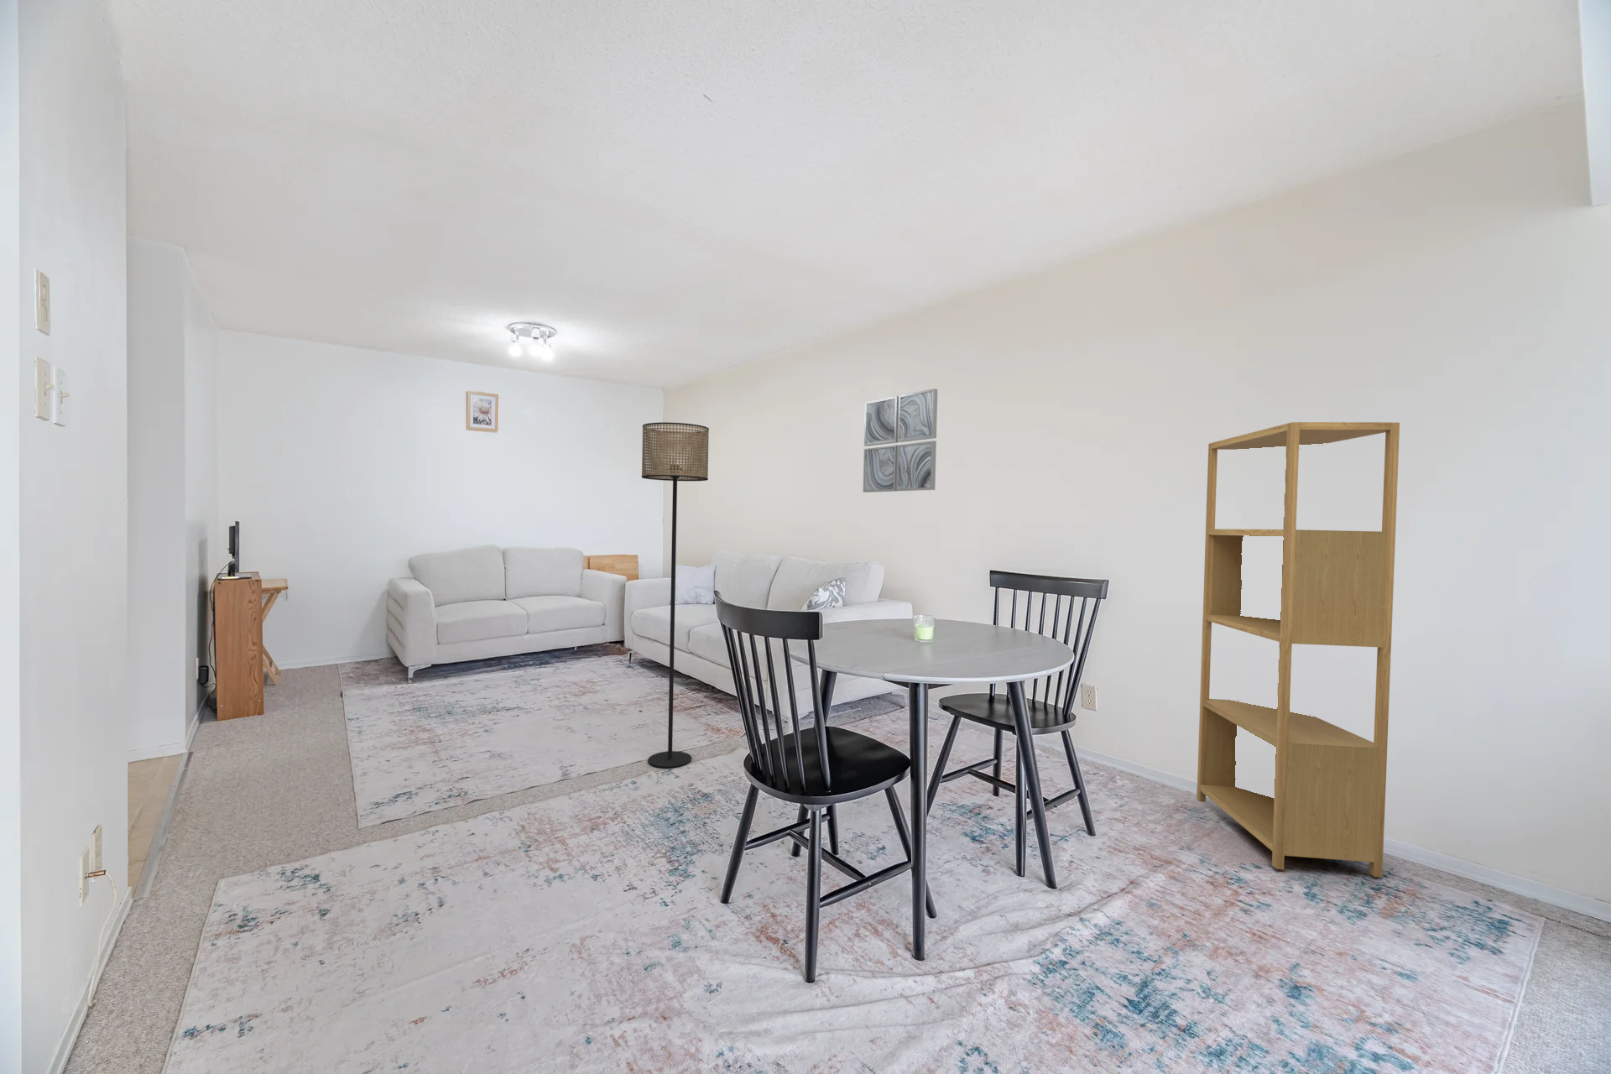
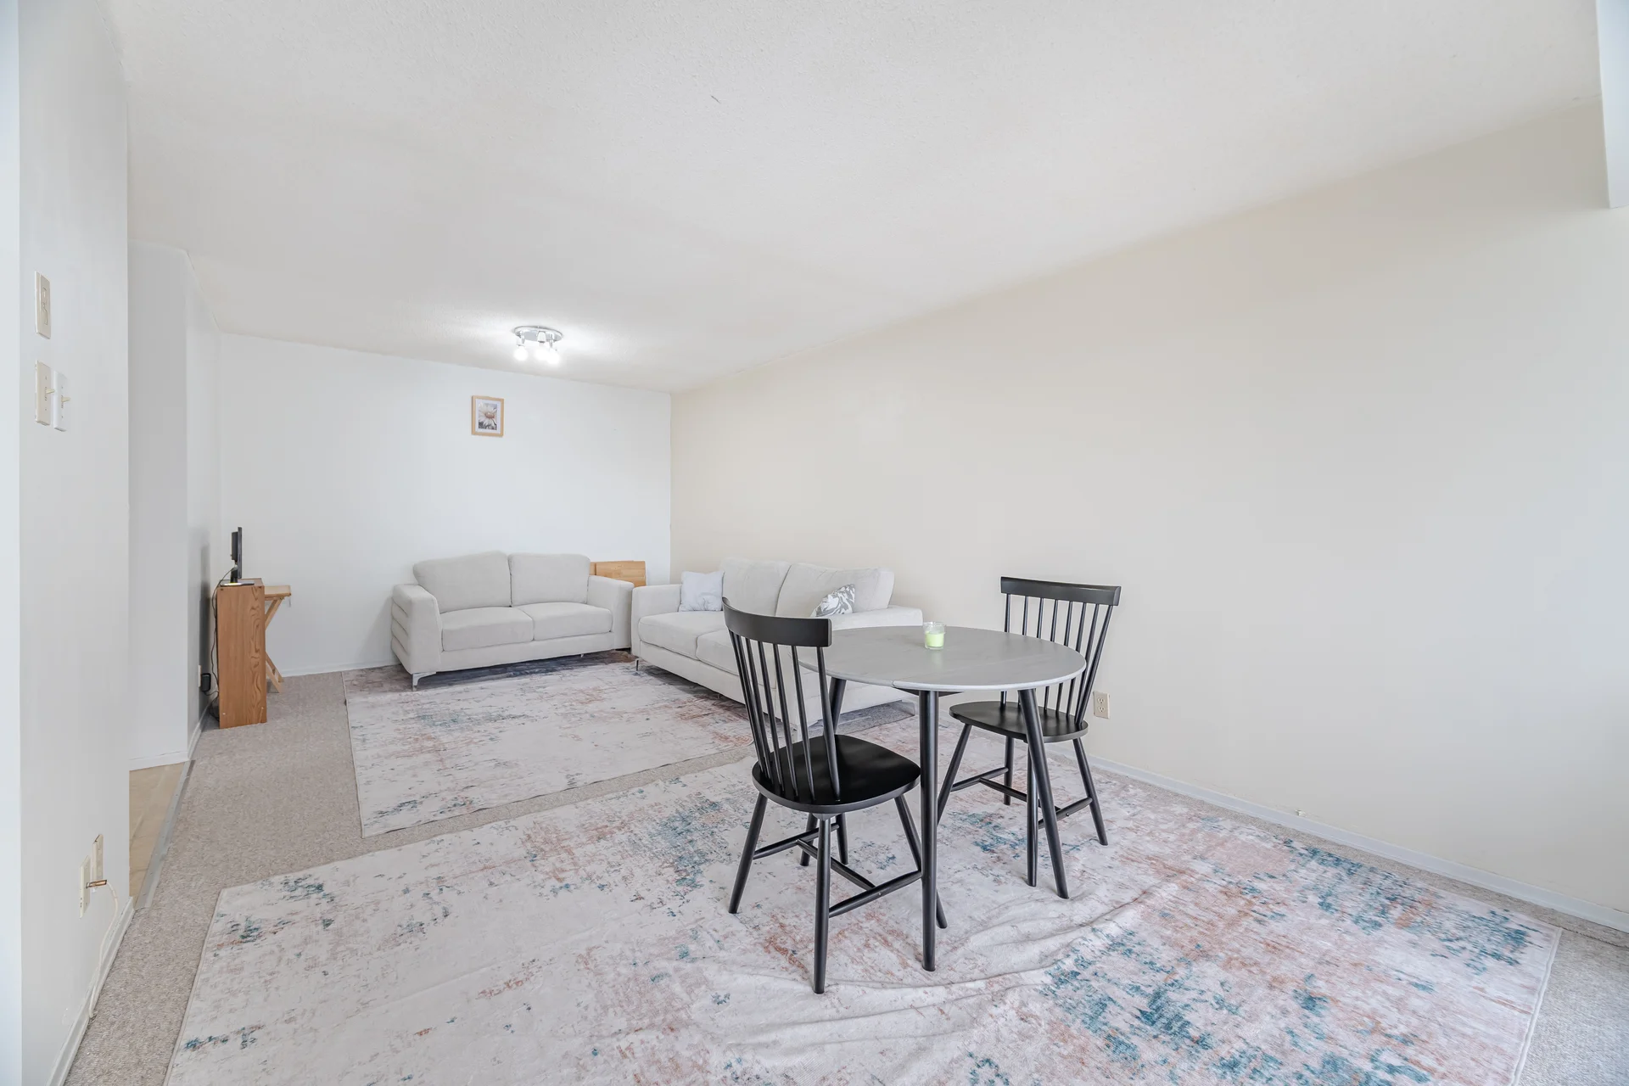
- wall art (898, 442)
- shelving unit (1285, 634)
- floor lamp (672, 595)
